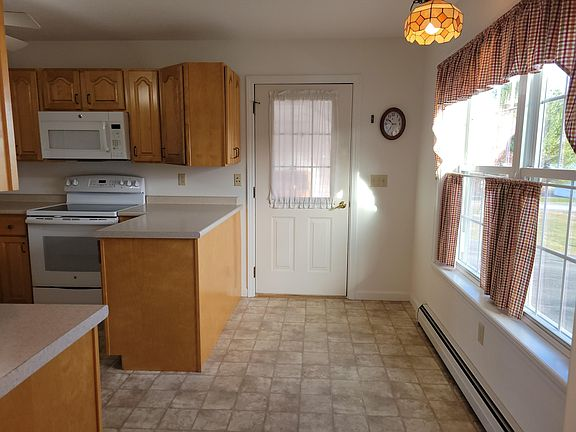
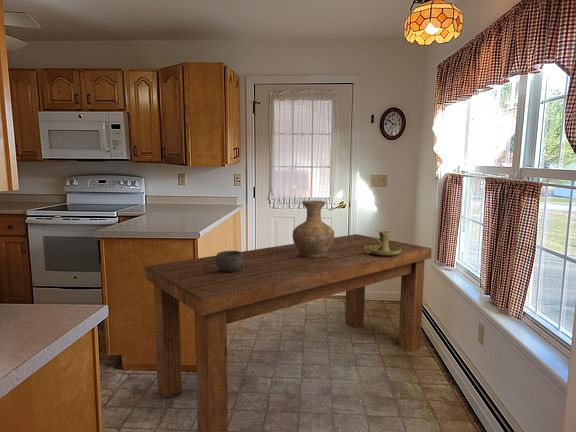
+ bowl (229, 261)
+ candle holder (380, 243)
+ dining table (301, 303)
+ vase (313, 228)
